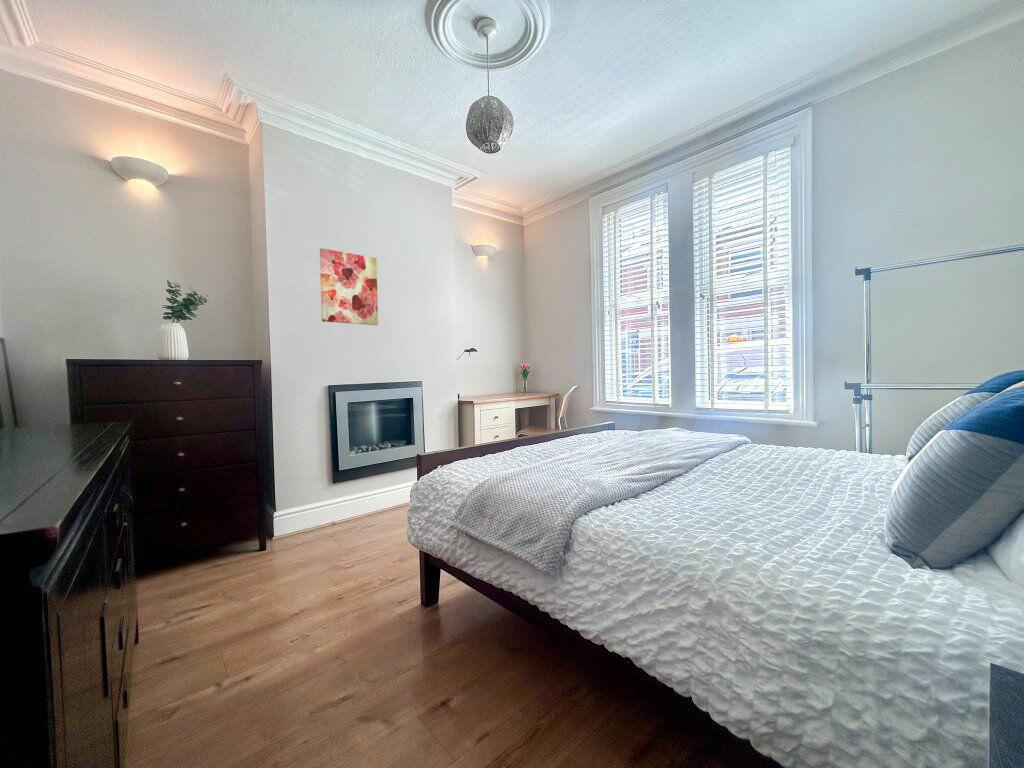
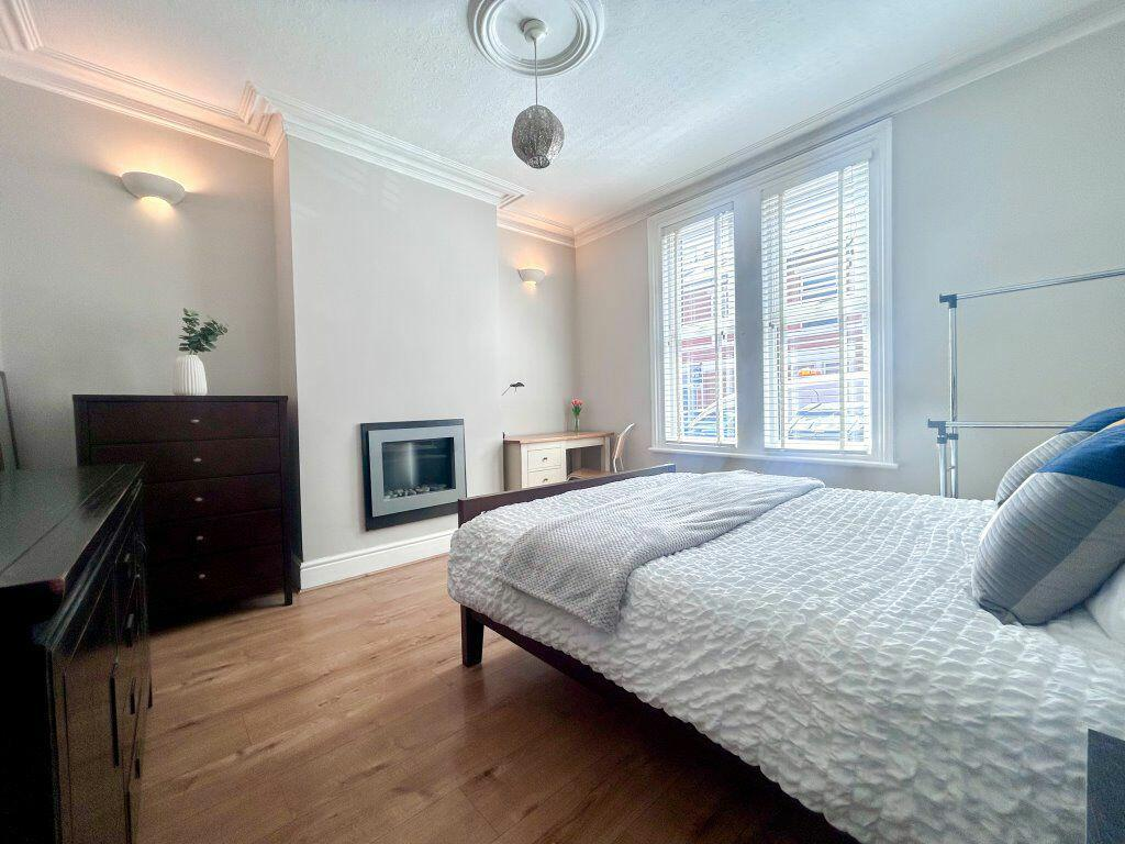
- wall art (350, 288)
